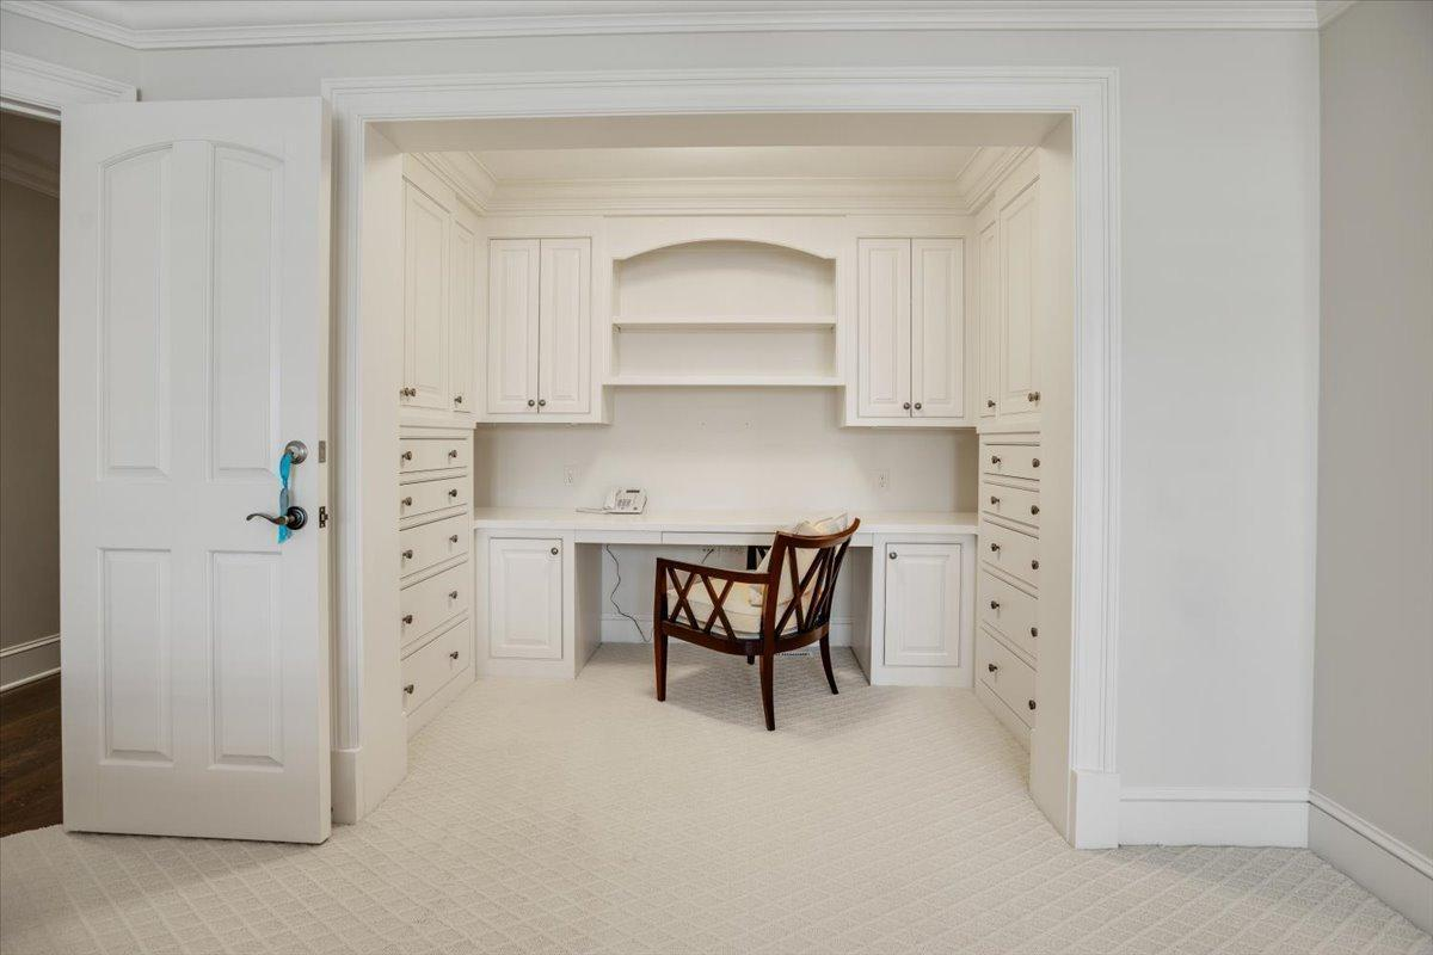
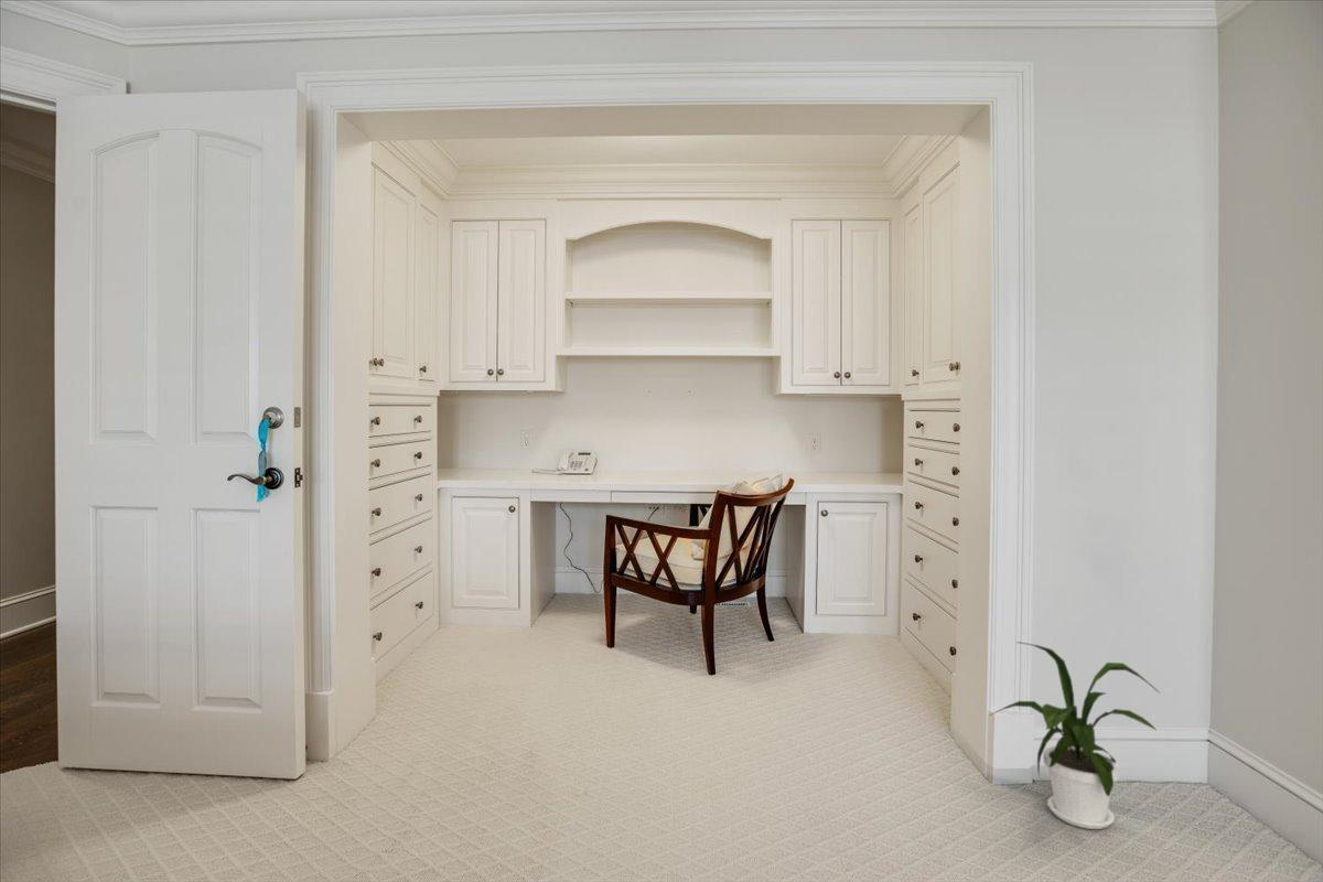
+ house plant (1076, 730)
